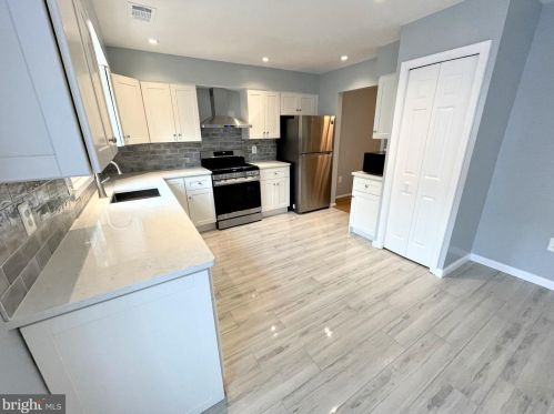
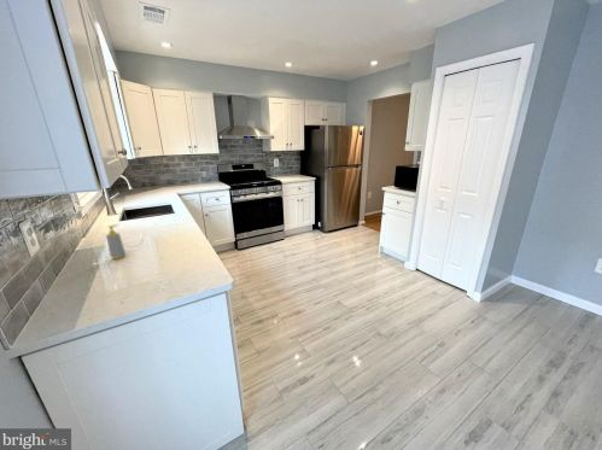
+ soap bottle (115, 241)
